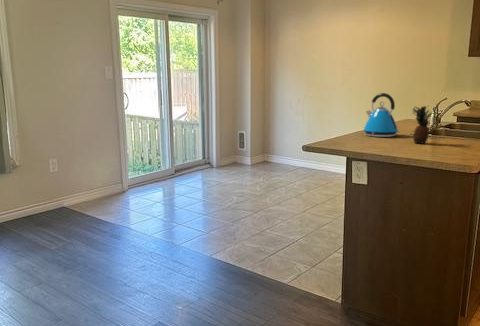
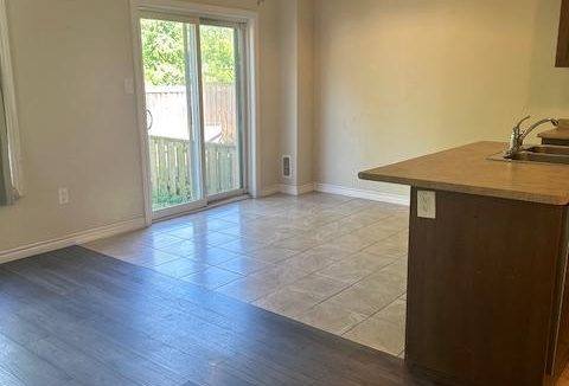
- fruit (419, 124)
- kettle (382, 114)
